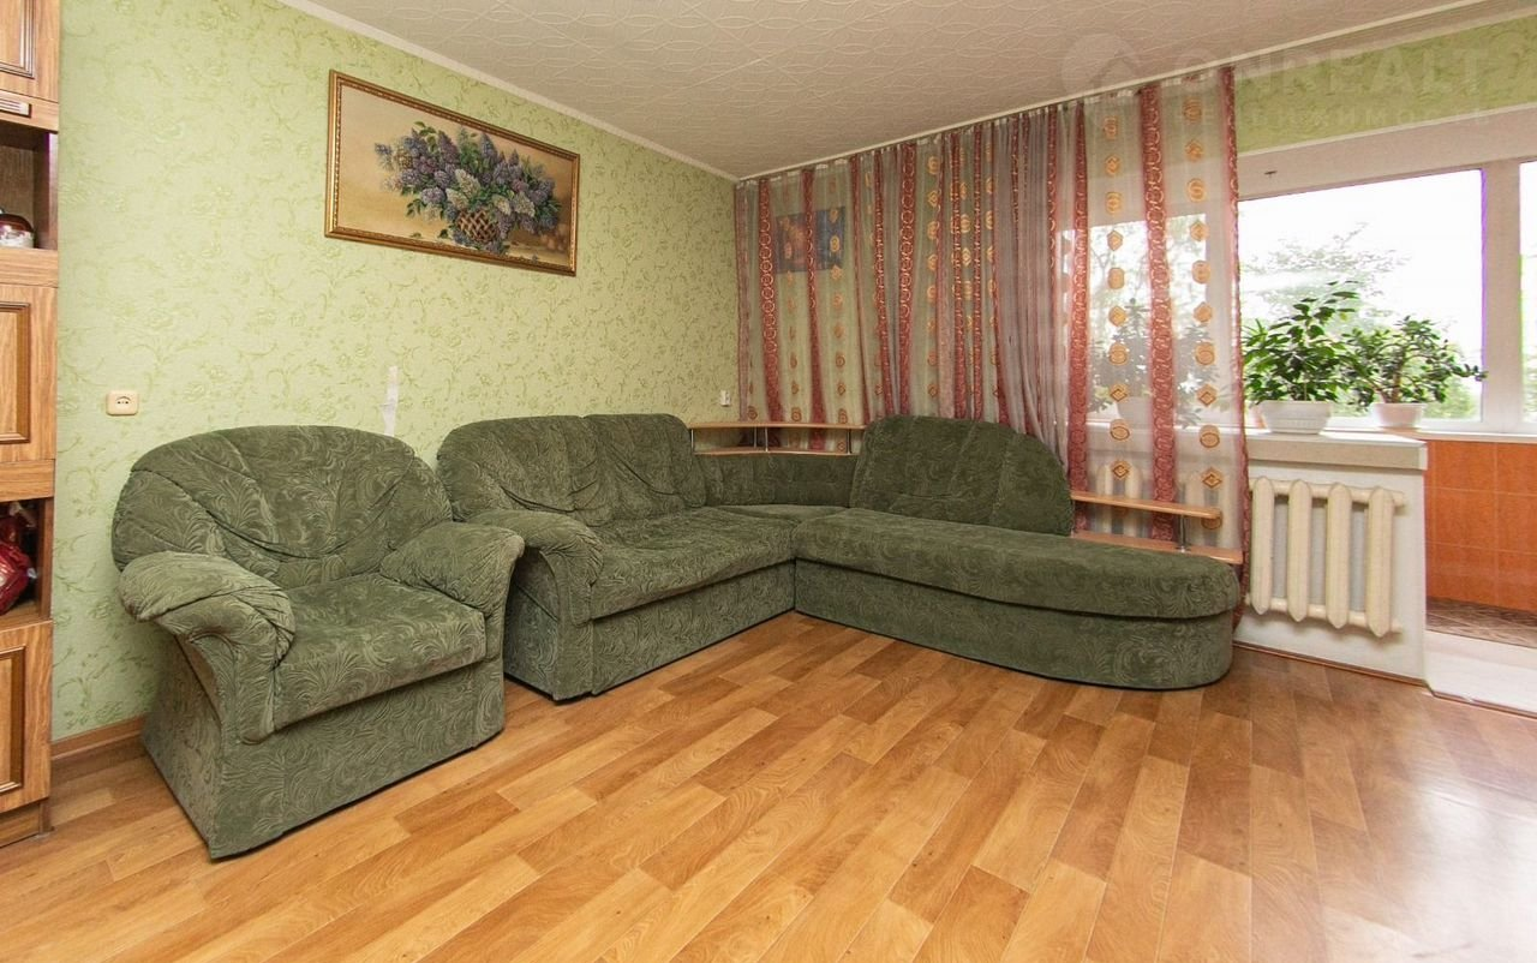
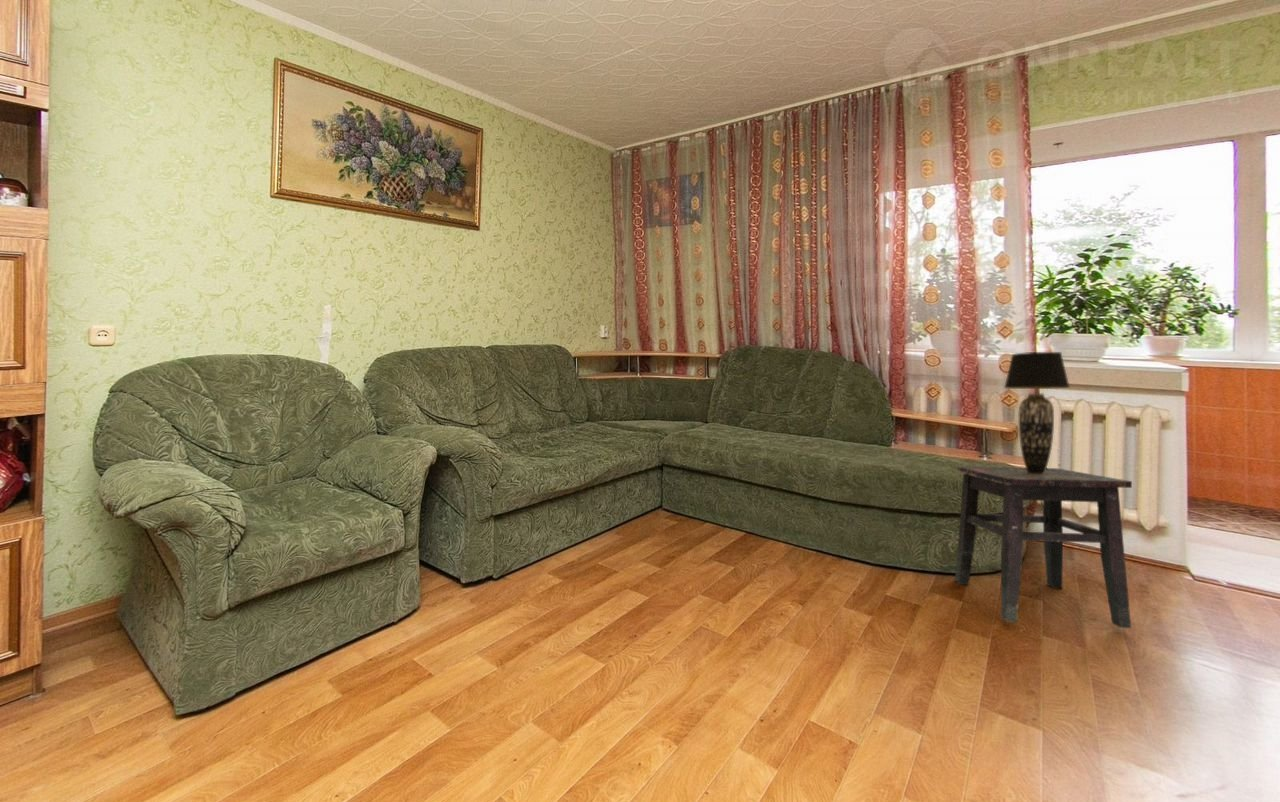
+ side table (1034, 538)
+ table lamp (1036, 412)
